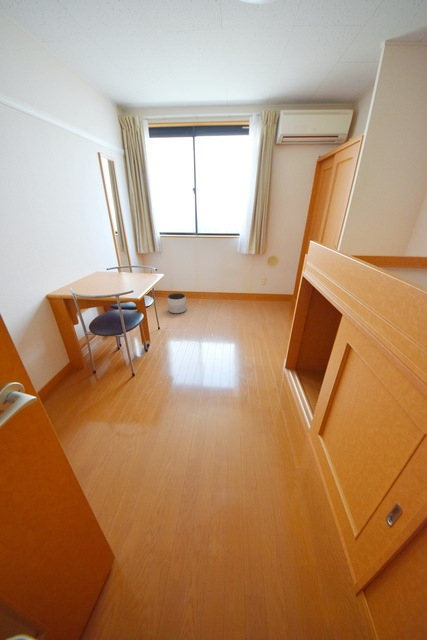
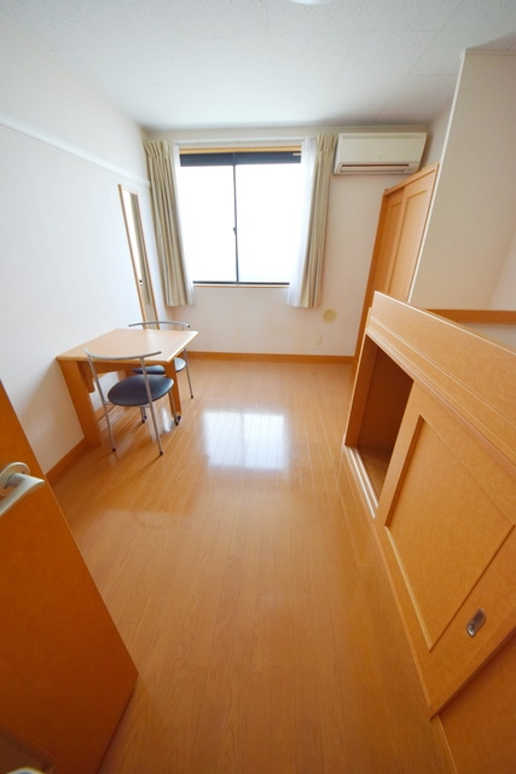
- planter (177, 303)
